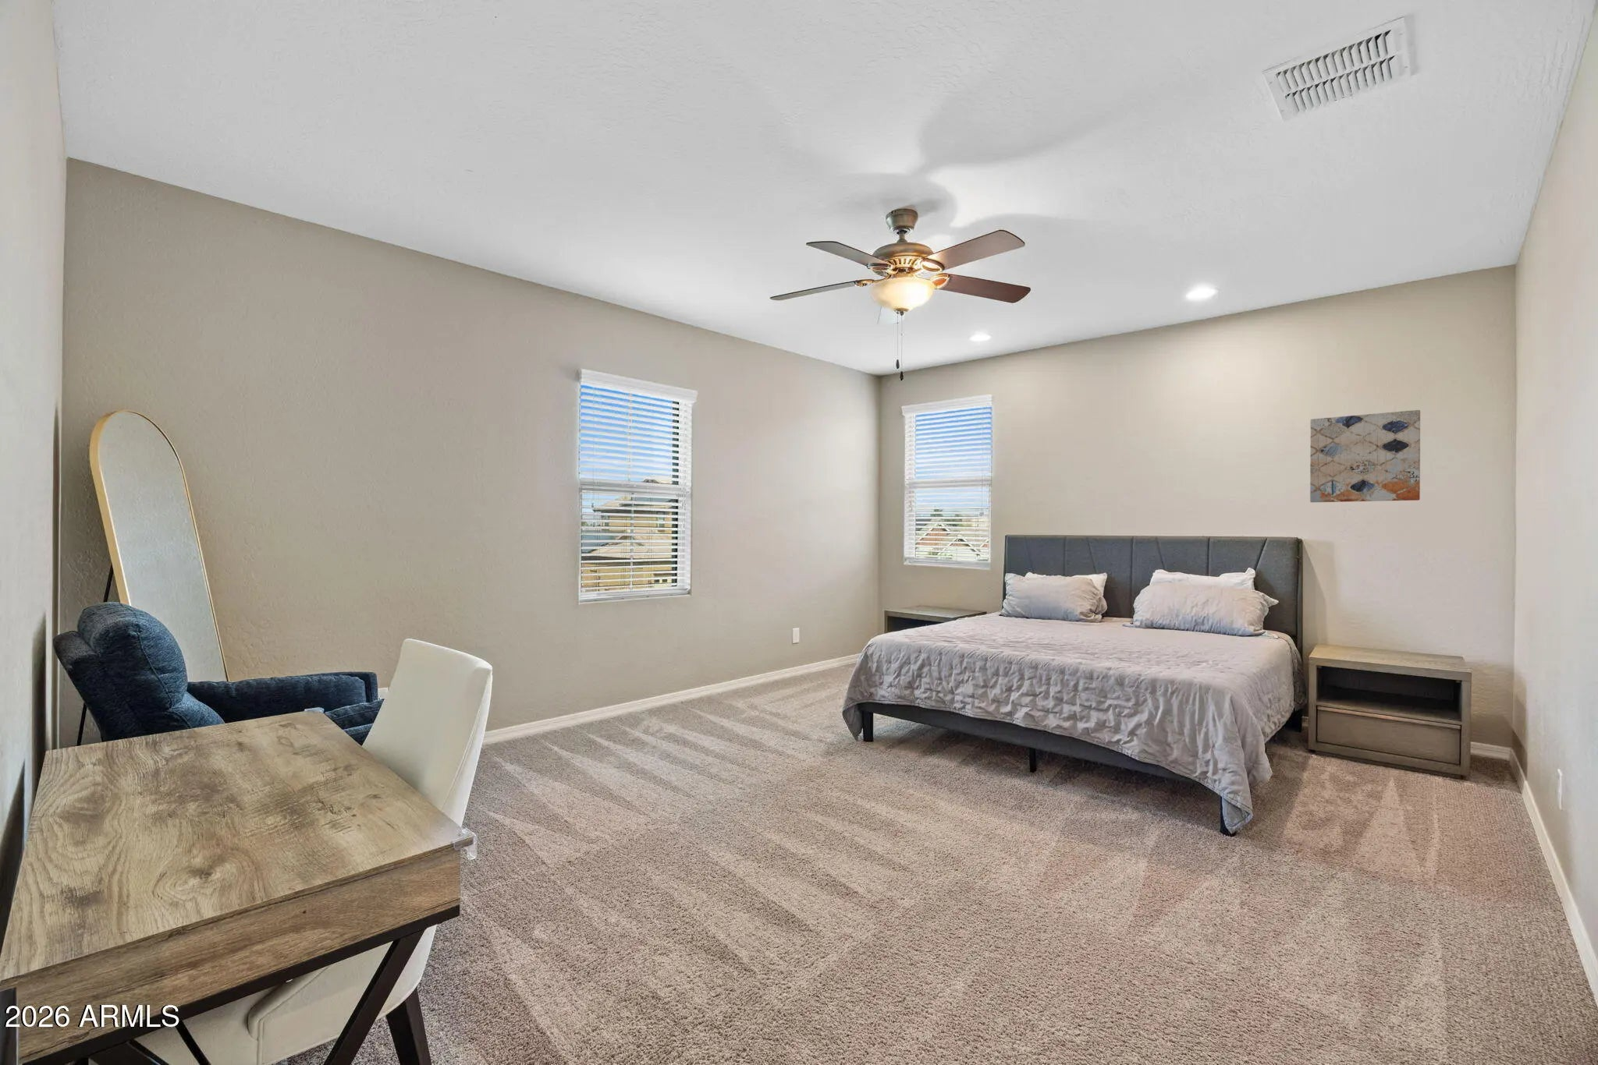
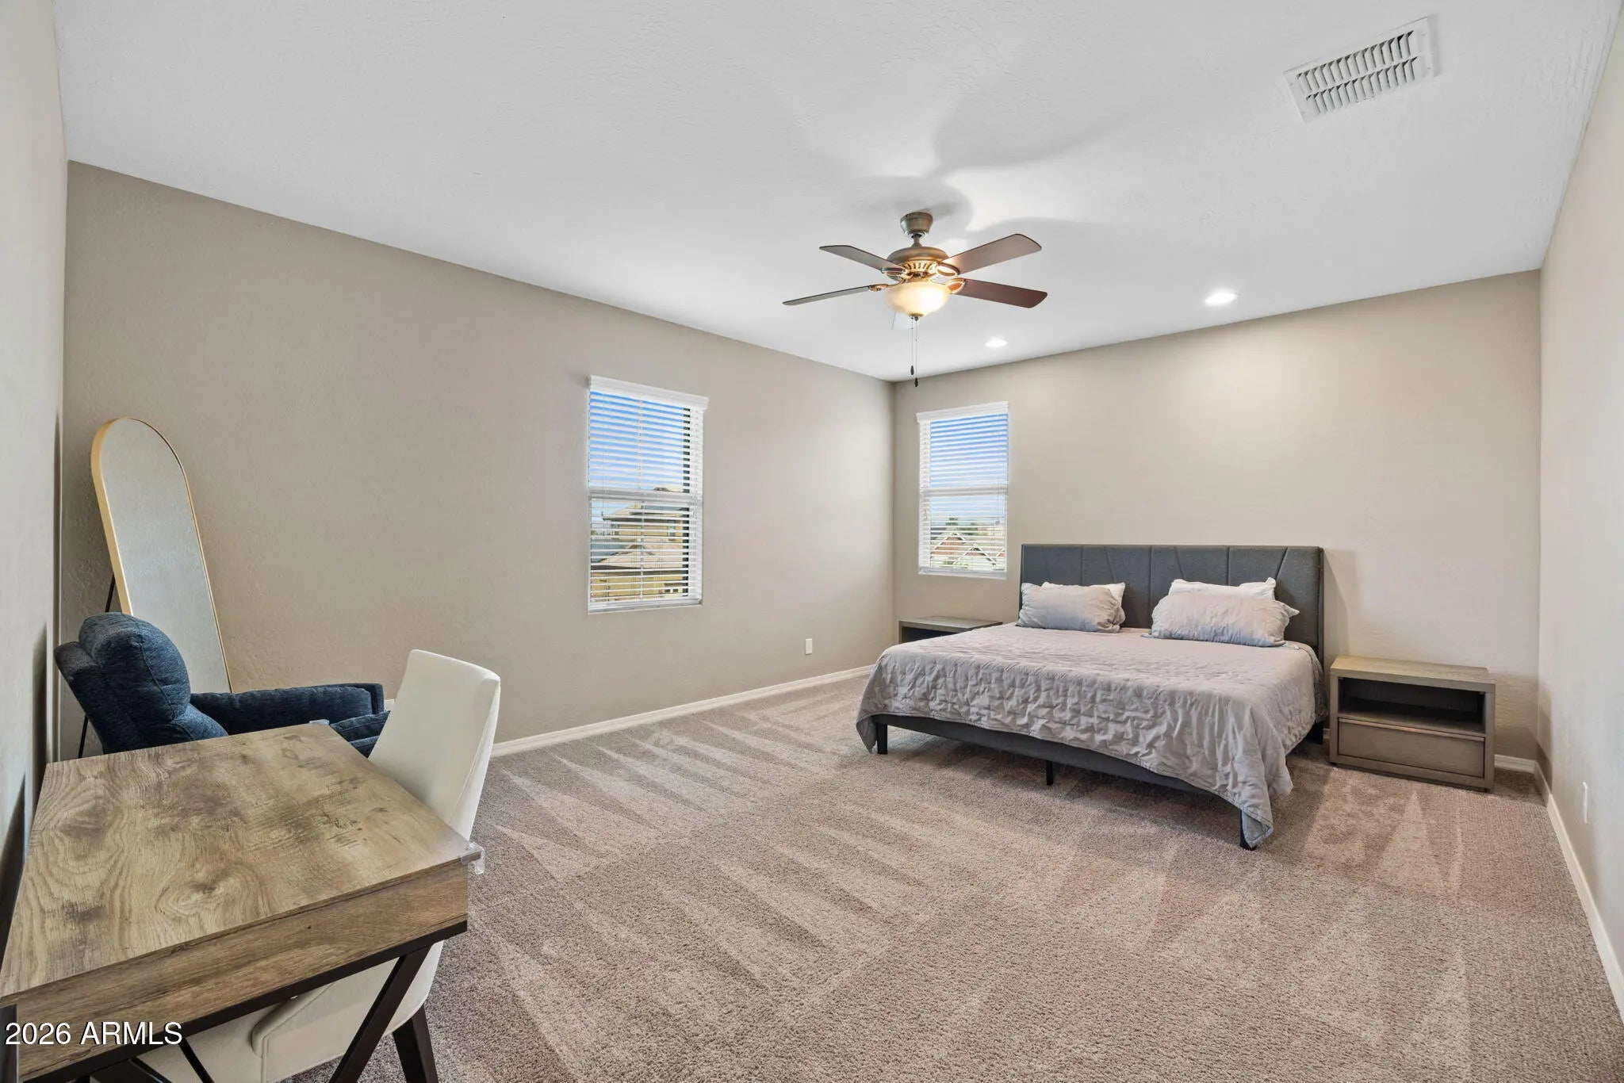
- wall art (1363, 458)
